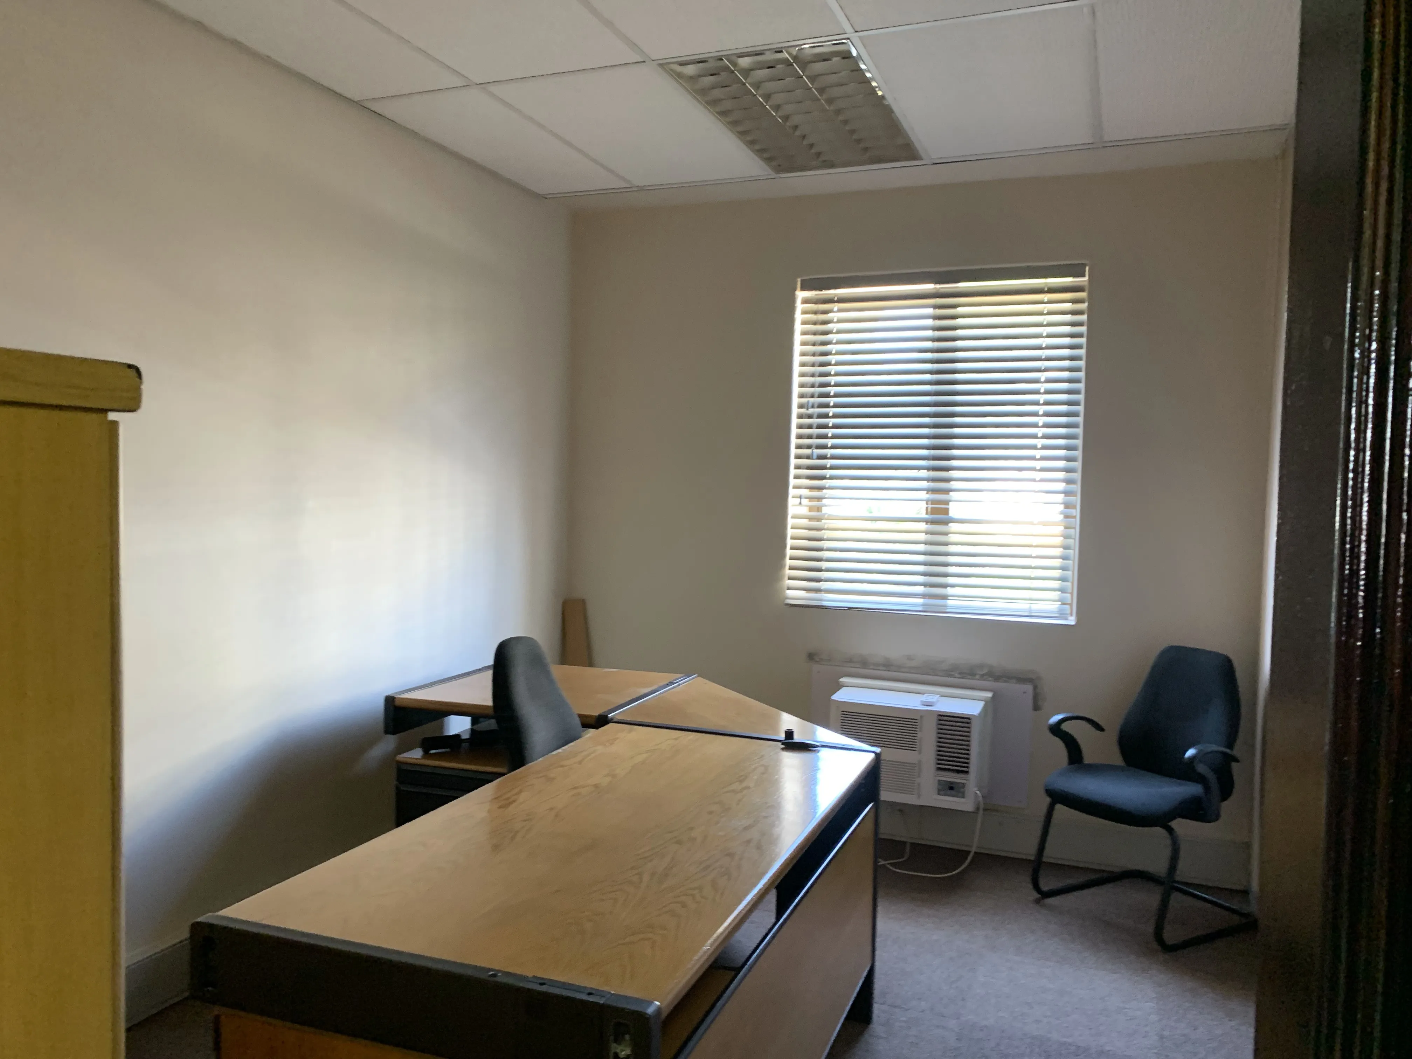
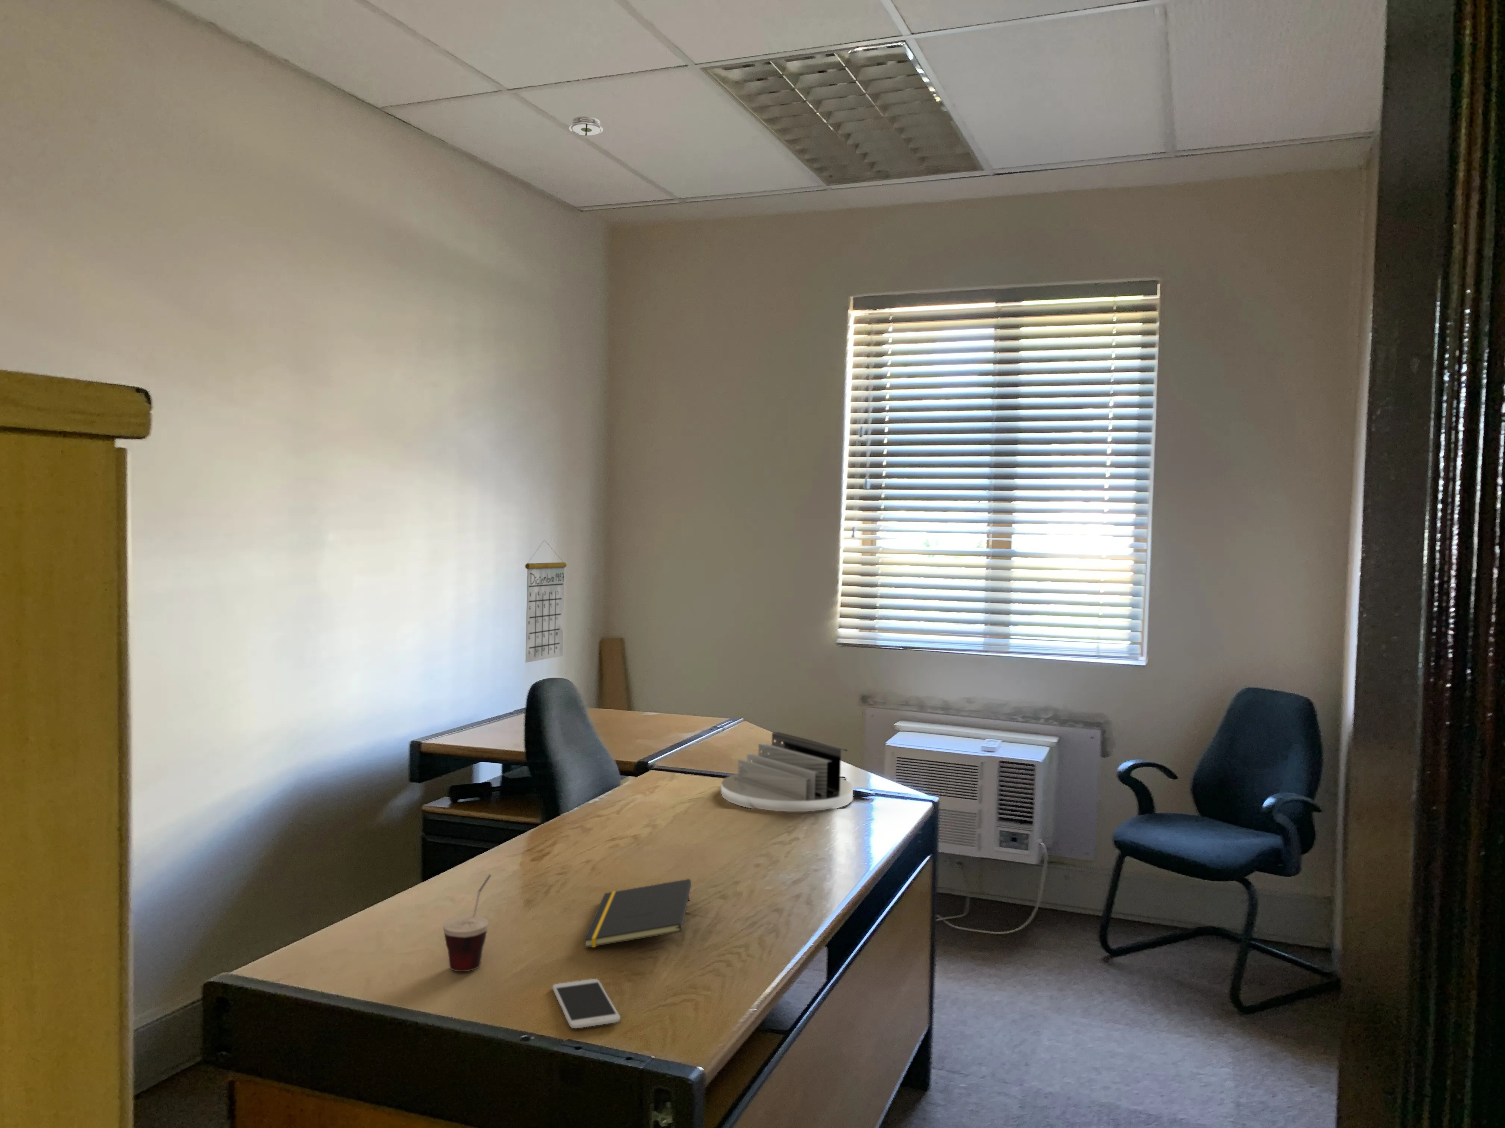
+ desk organizer (788, 769)
+ notepad (641, 911)
+ cup (473, 923)
+ smoke detector (585, 126)
+ smartphone (585, 1002)
+ calendar (545, 600)
